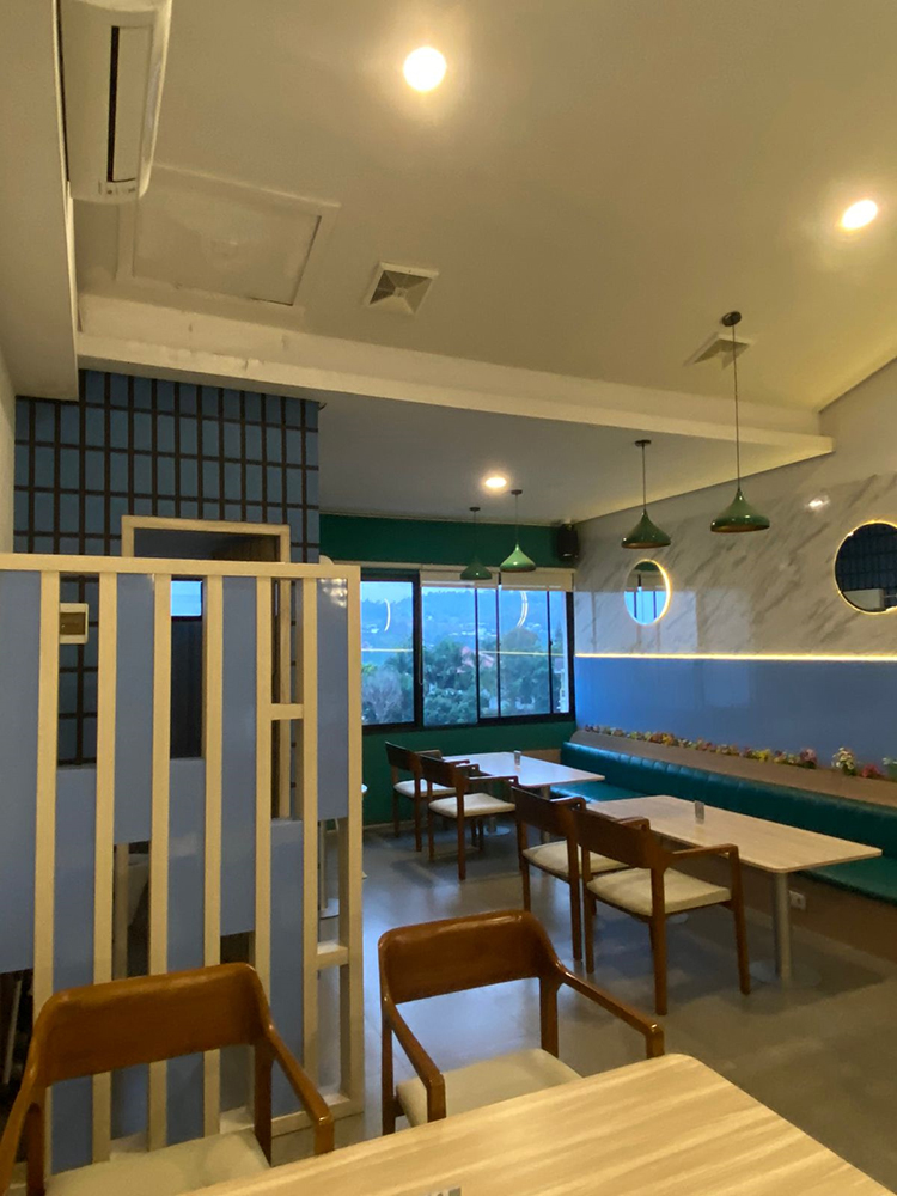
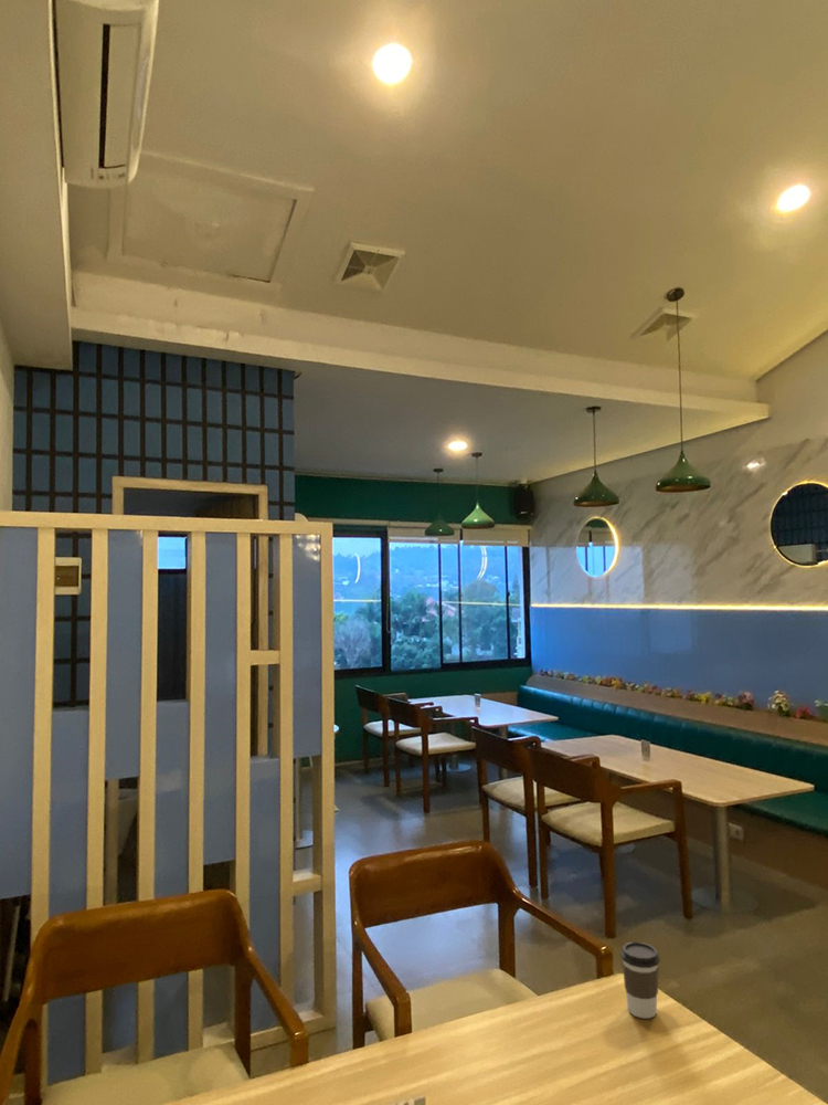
+ coffee cup (640, 979)
